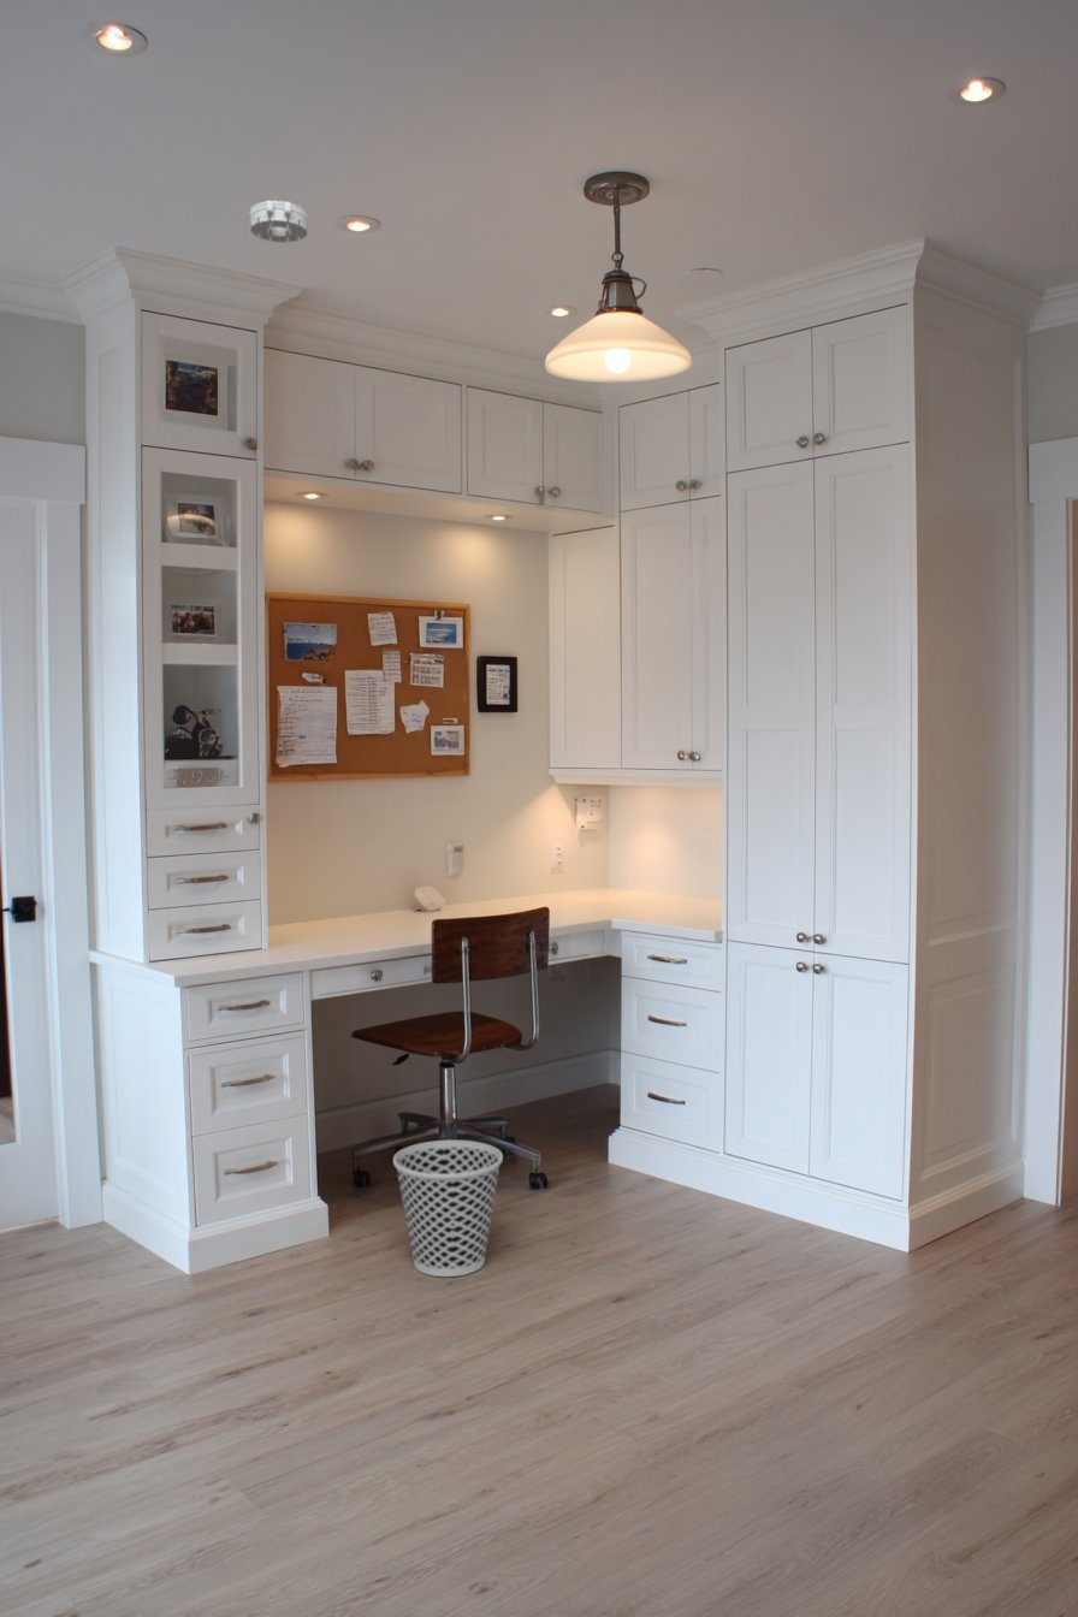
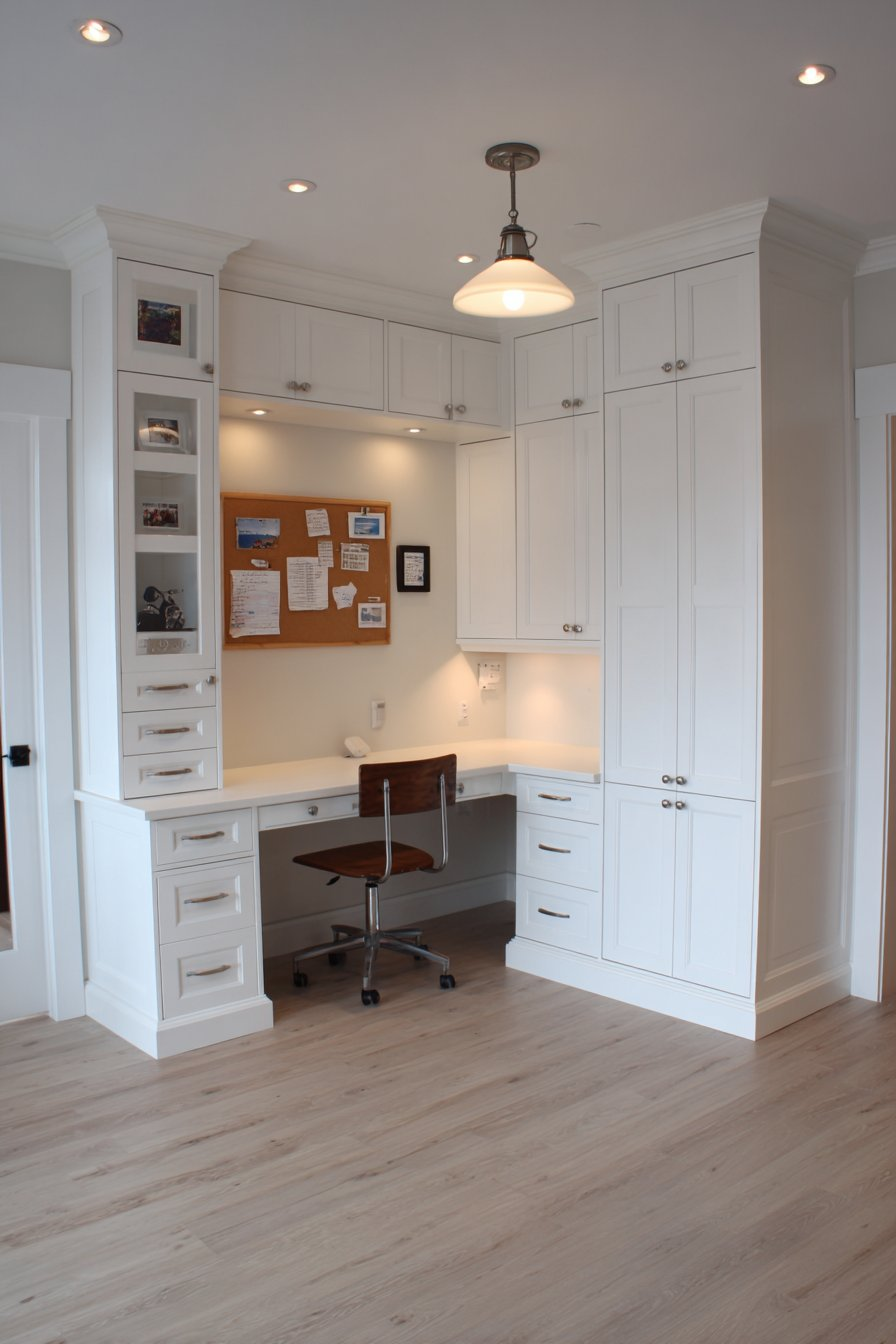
- wastebasket (448, 1209)
- smoke detector (278, 220)
